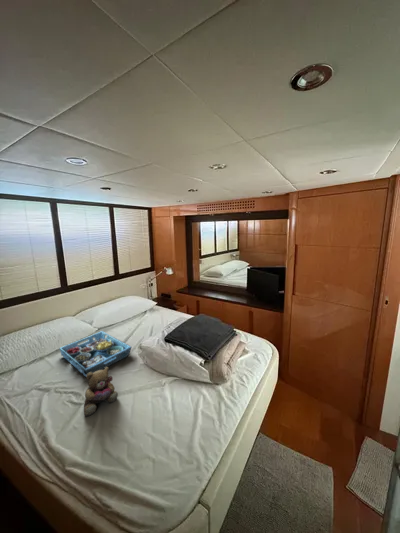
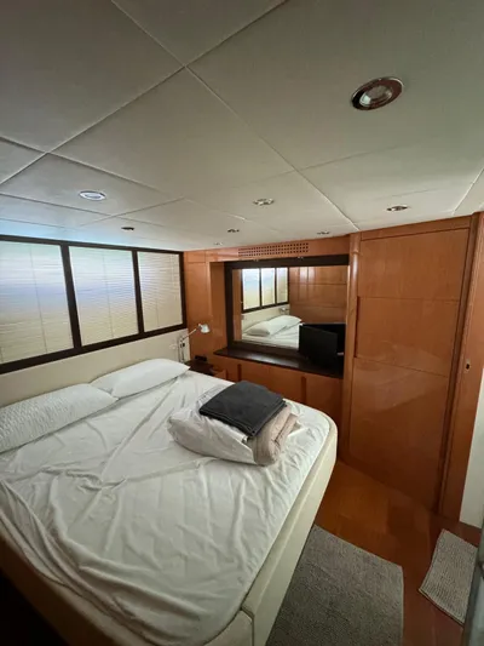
- serving tray (96, 350)
- teddy bear (96, 387)
